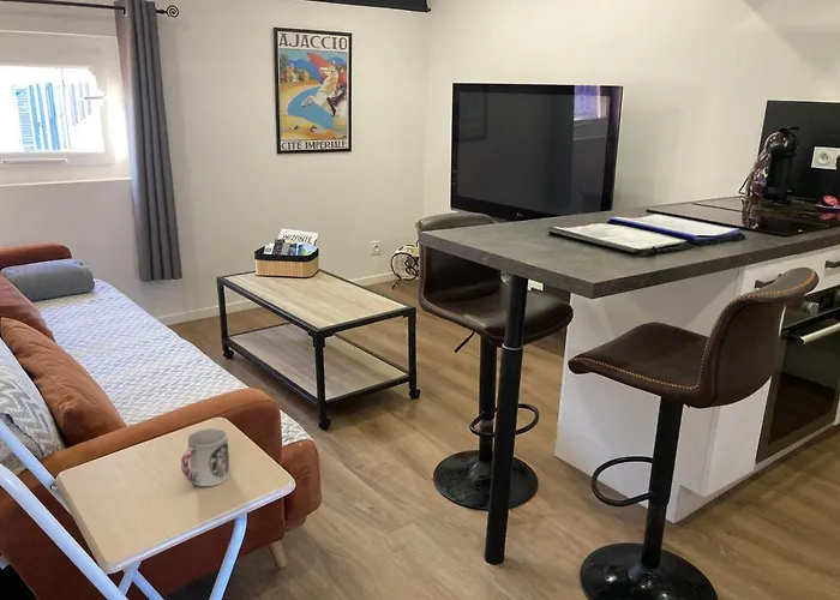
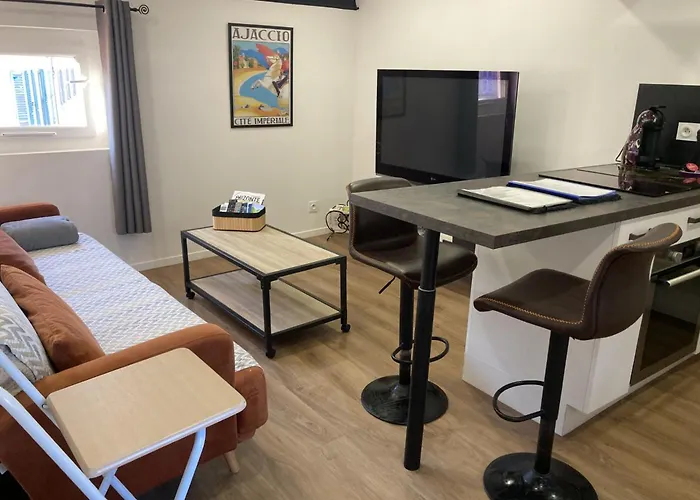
- cup (203, 460)
